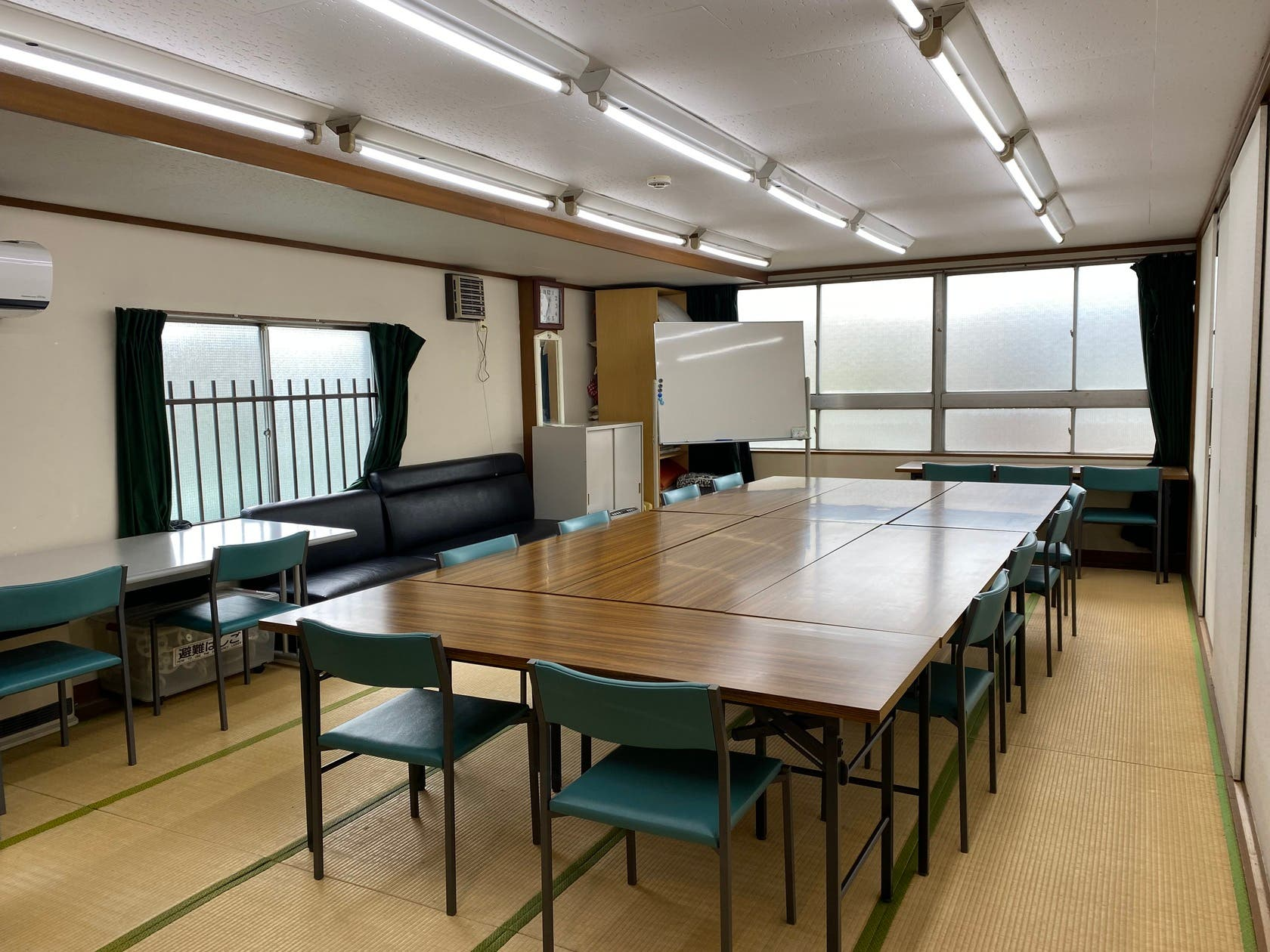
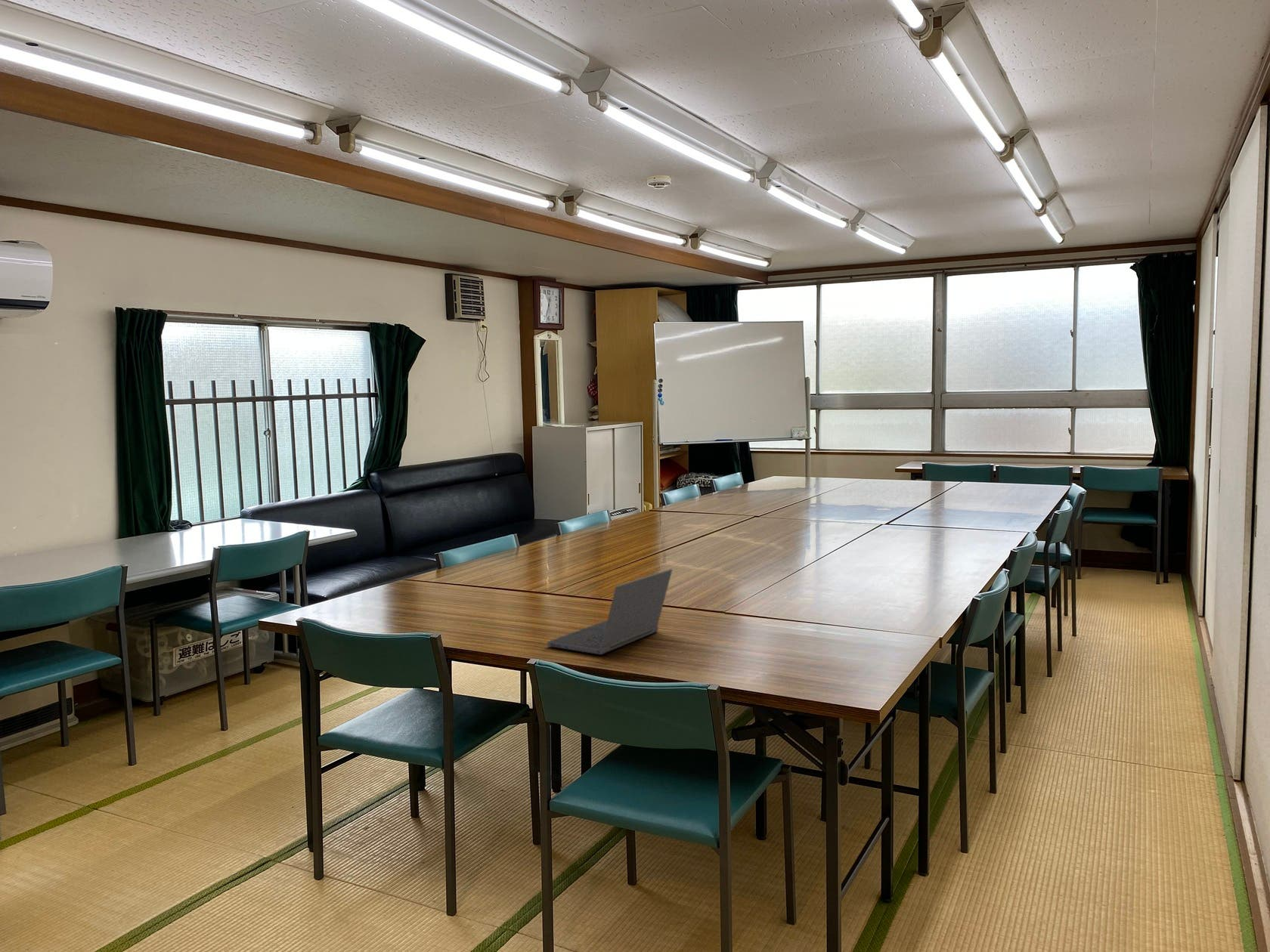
+ laptop computer (611, 607)
